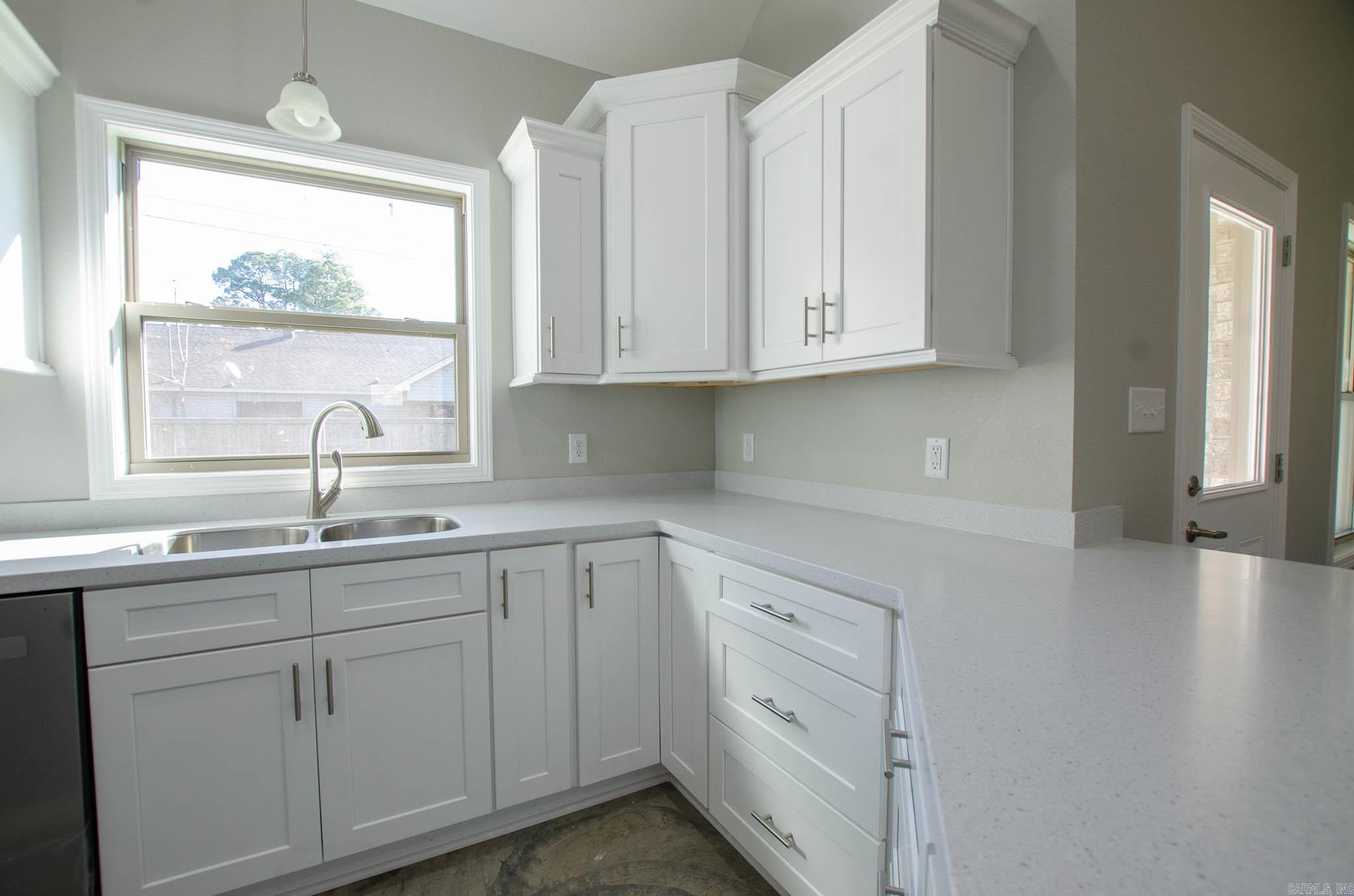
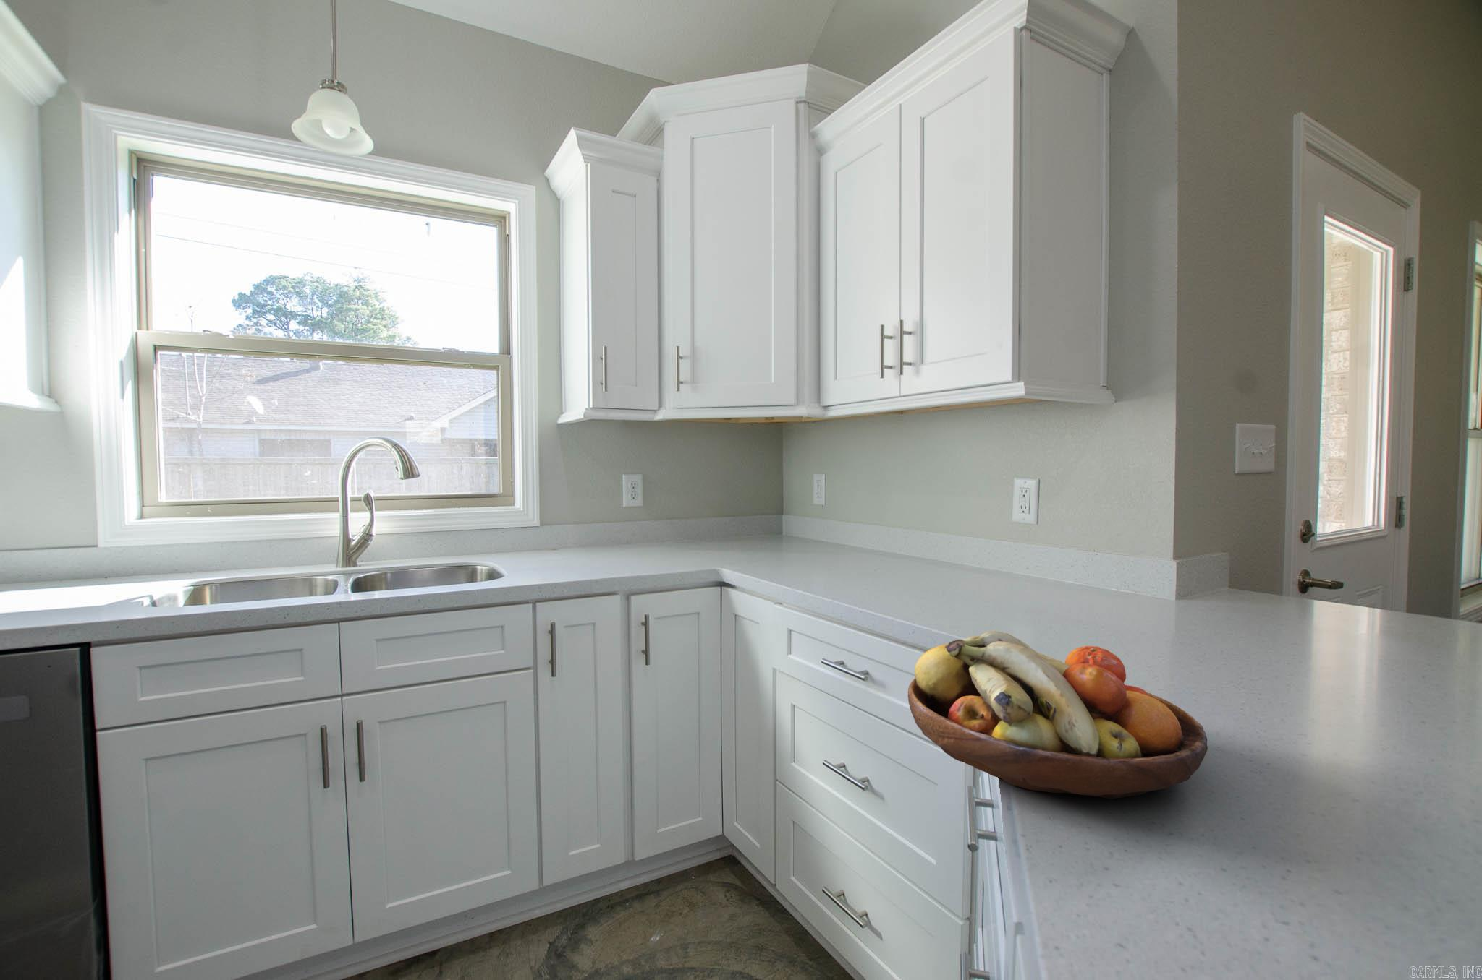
+ fruit bowl (1045, 693)
